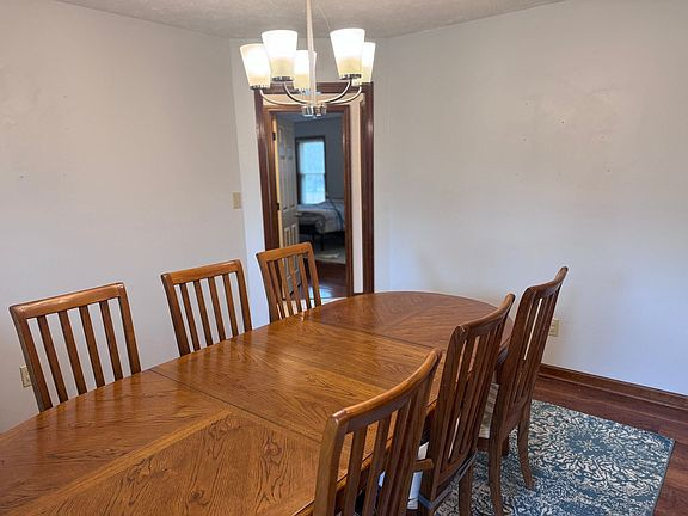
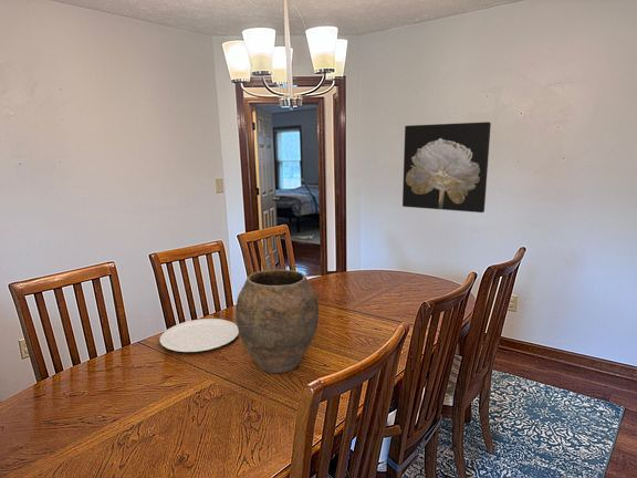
+ wall art (443, 167)
+ vase (278, 321)
+ plate (200, 334)
